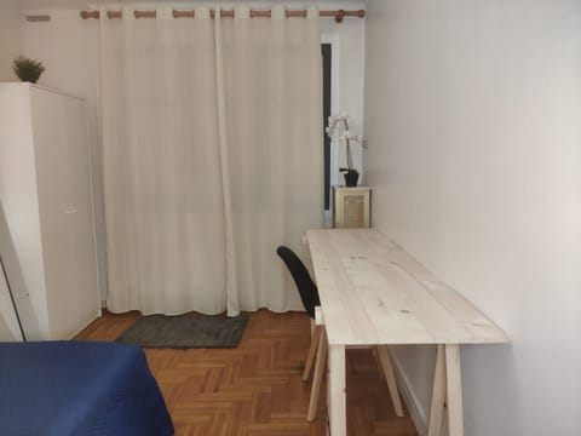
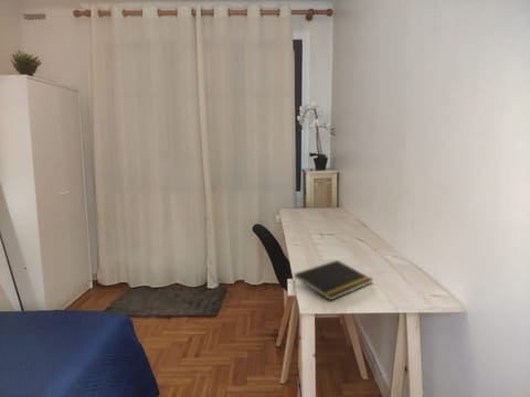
+ notepad (333, 278)
